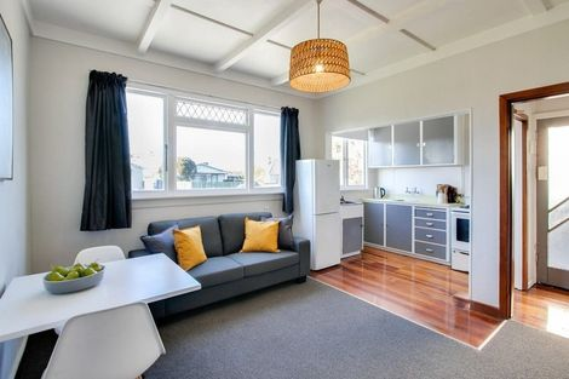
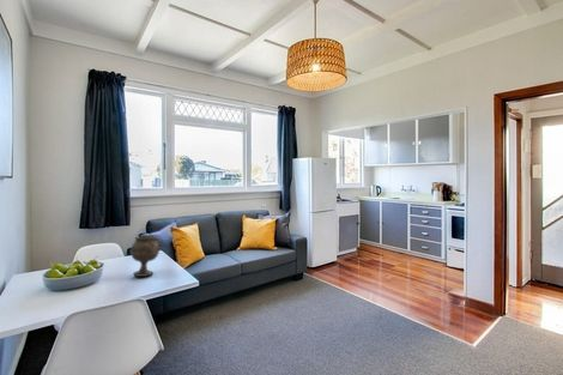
+ goblet (145, 255)
